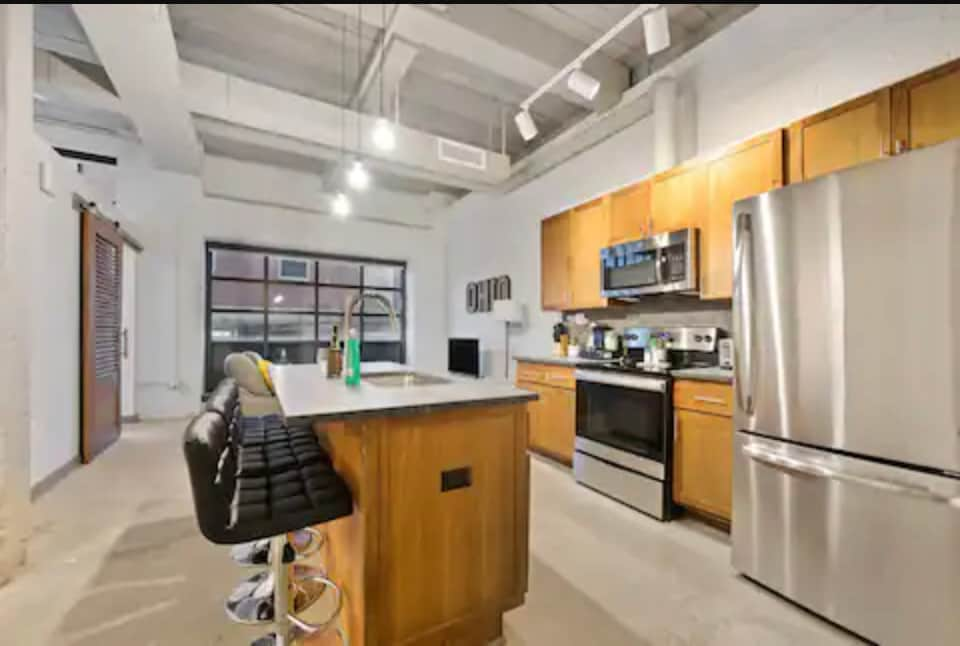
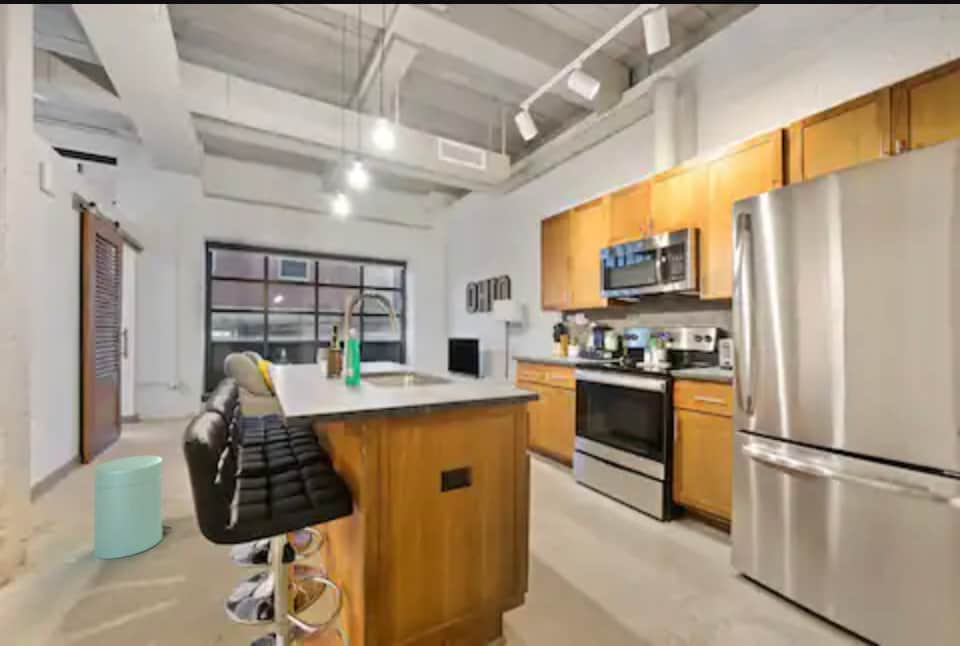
+ trash can (134, 501)
